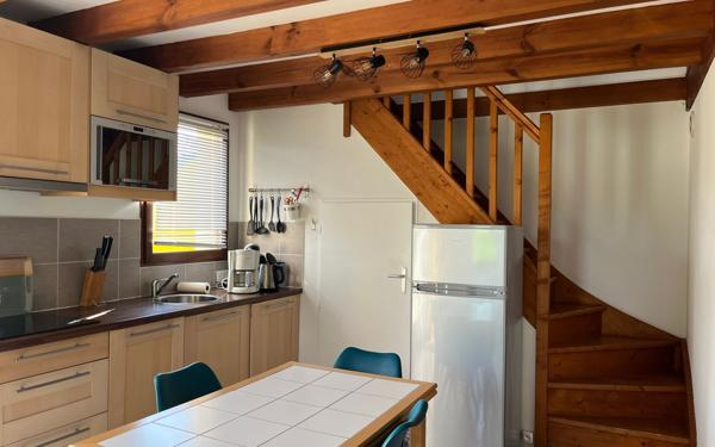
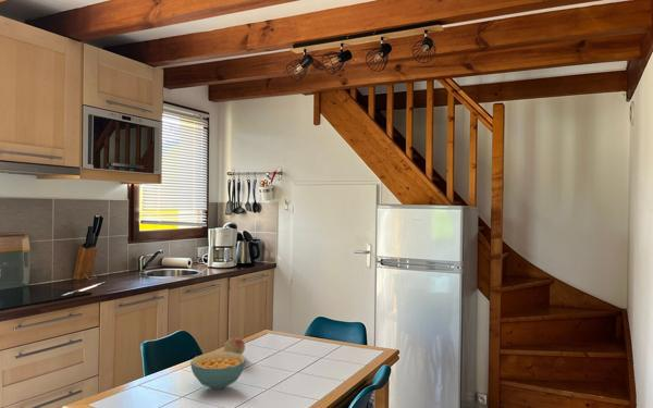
+ cereal bowl (218, 372)
+ fruit (234, 347)
